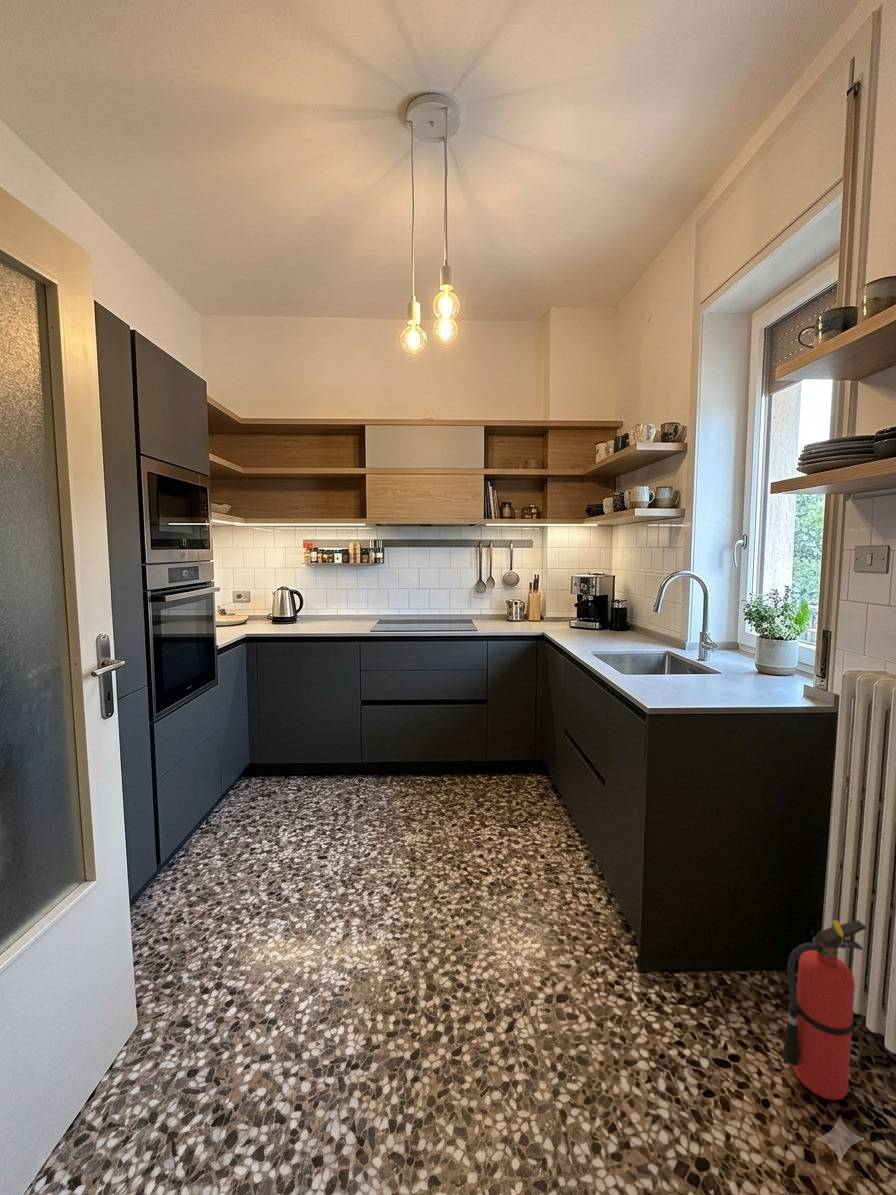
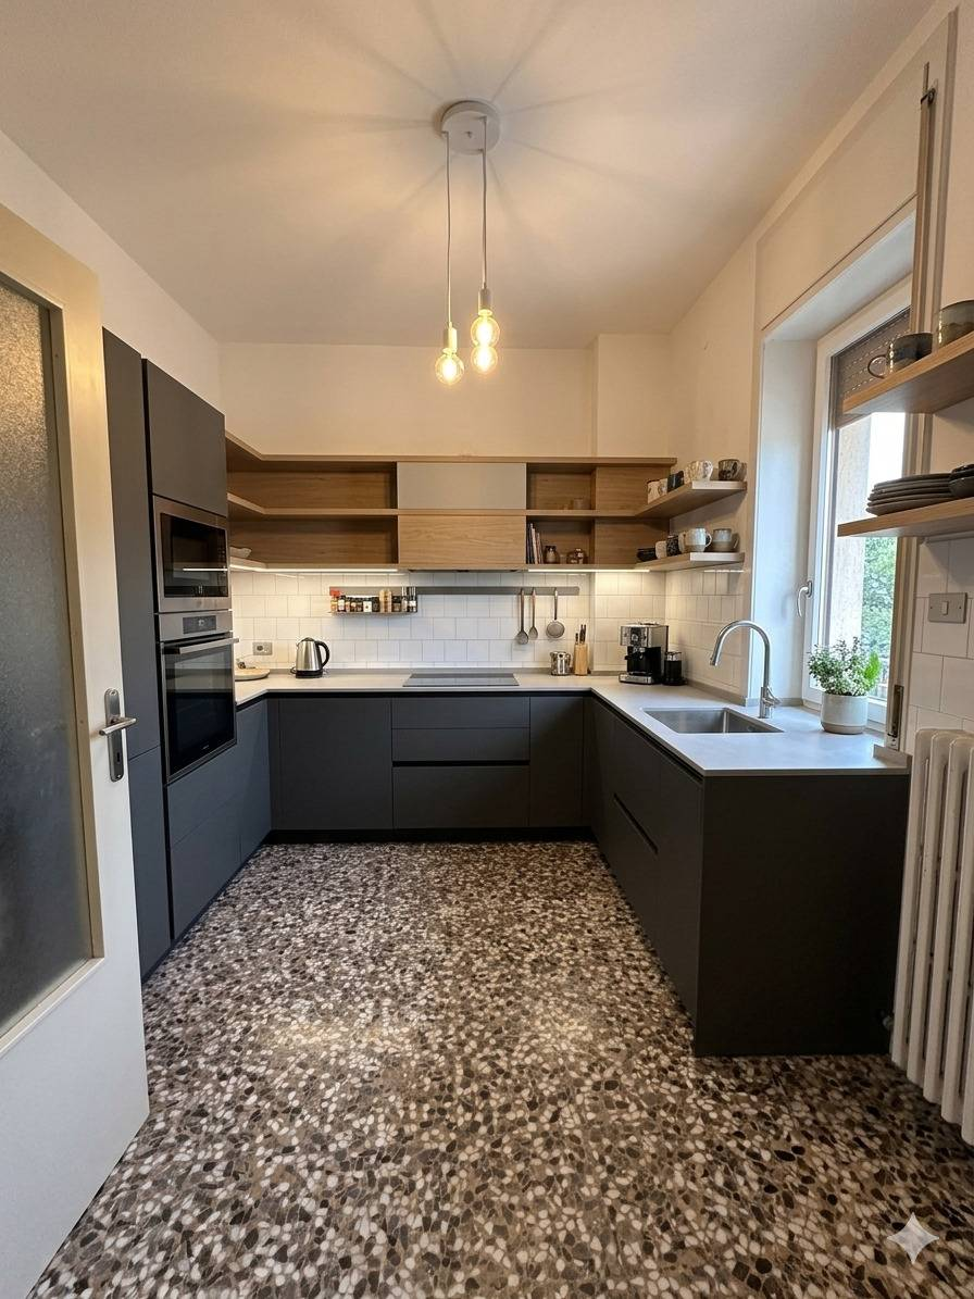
- fire extinguisher (821, 1001)
